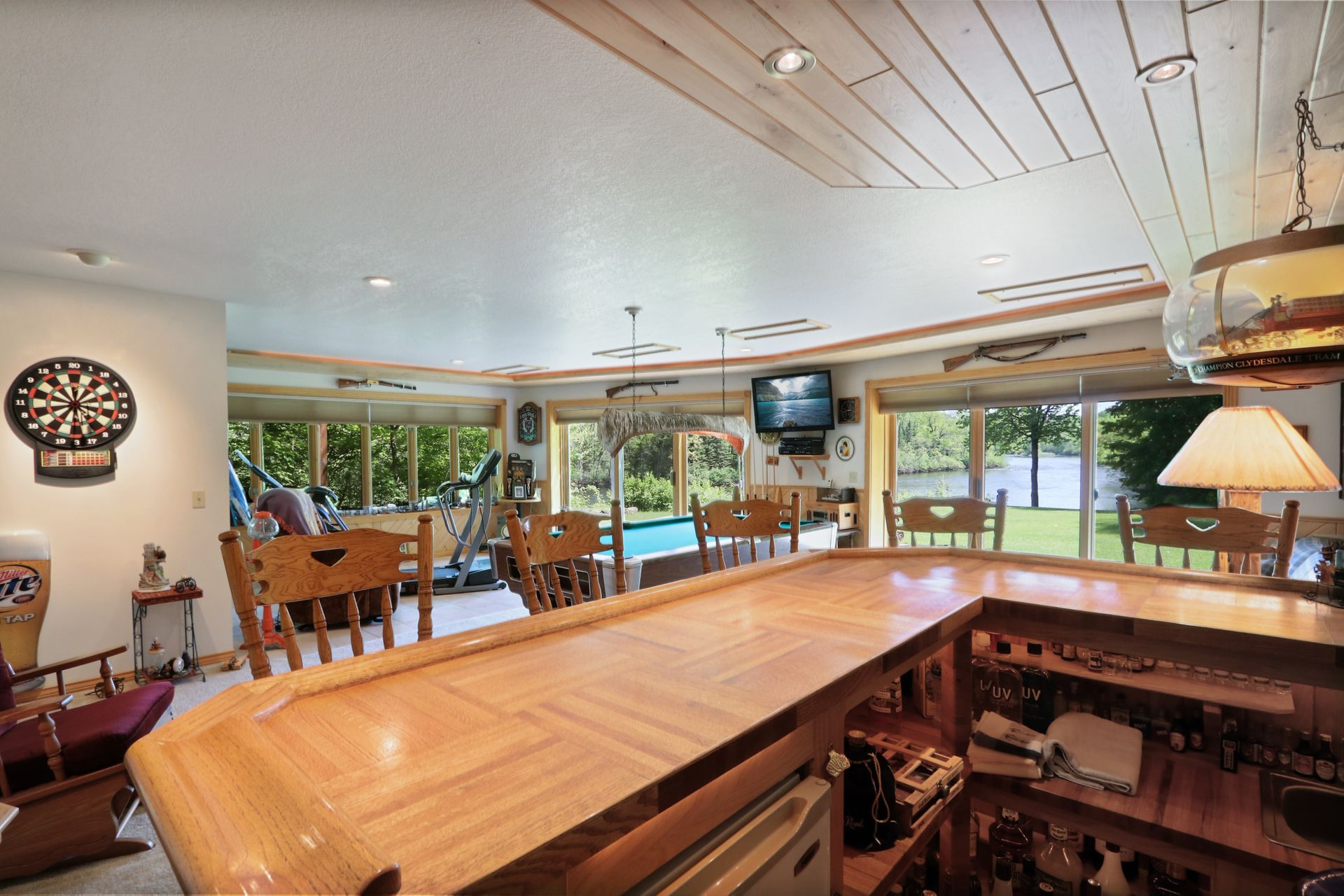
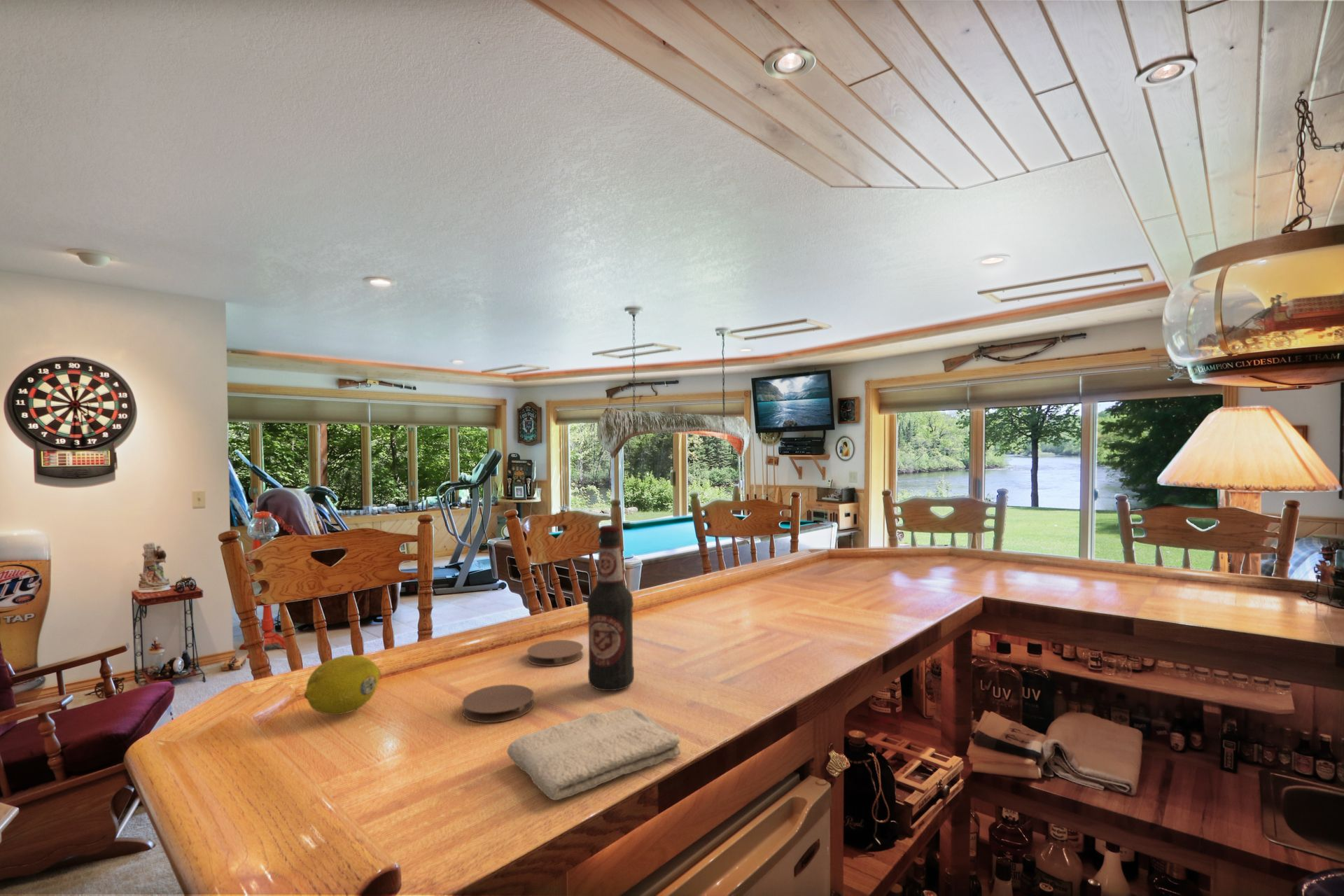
+ washcloth (597, 746)
+ bottle (610, 606)
+ lemon (342, 685)
+ coaster (498, 702)
+ coaster (555, 652)
